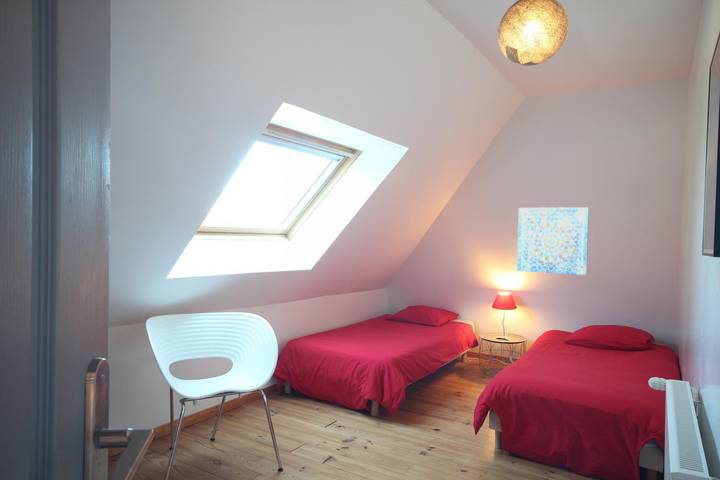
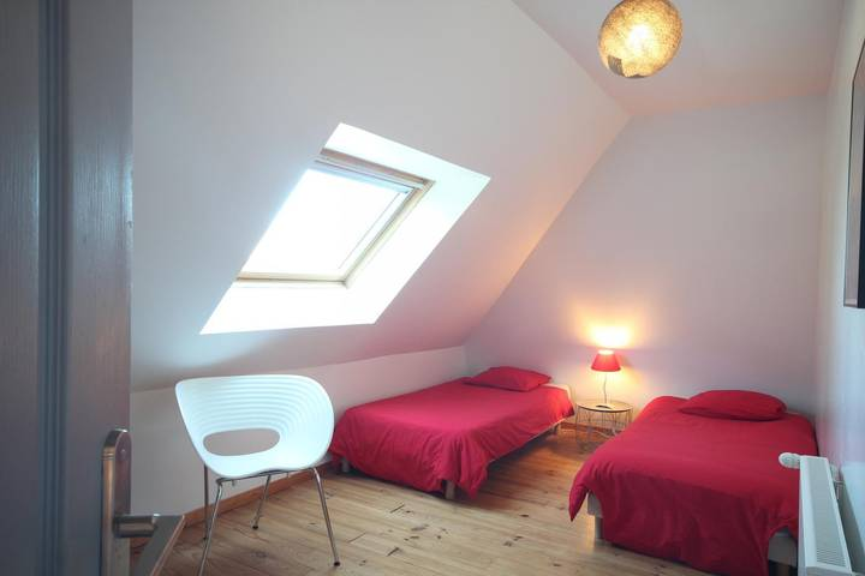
- wall art (551, 240)
